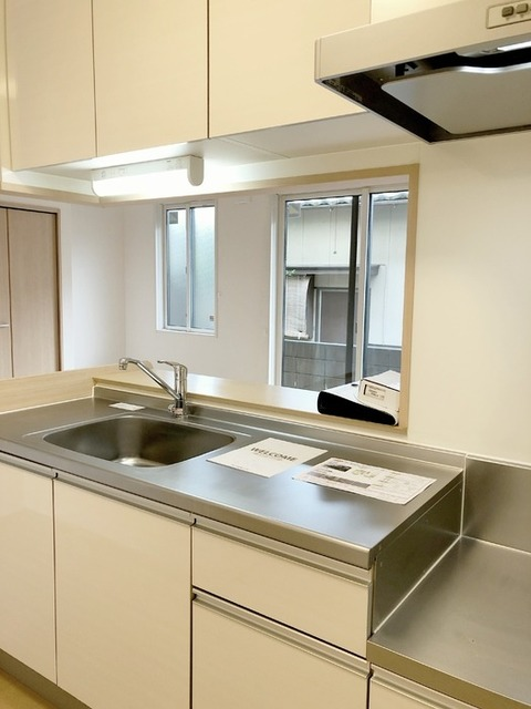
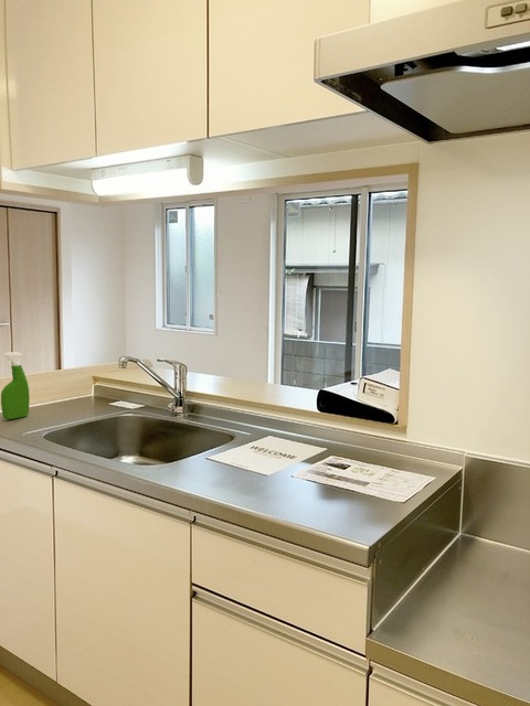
+ spray bottle (14, 385)
